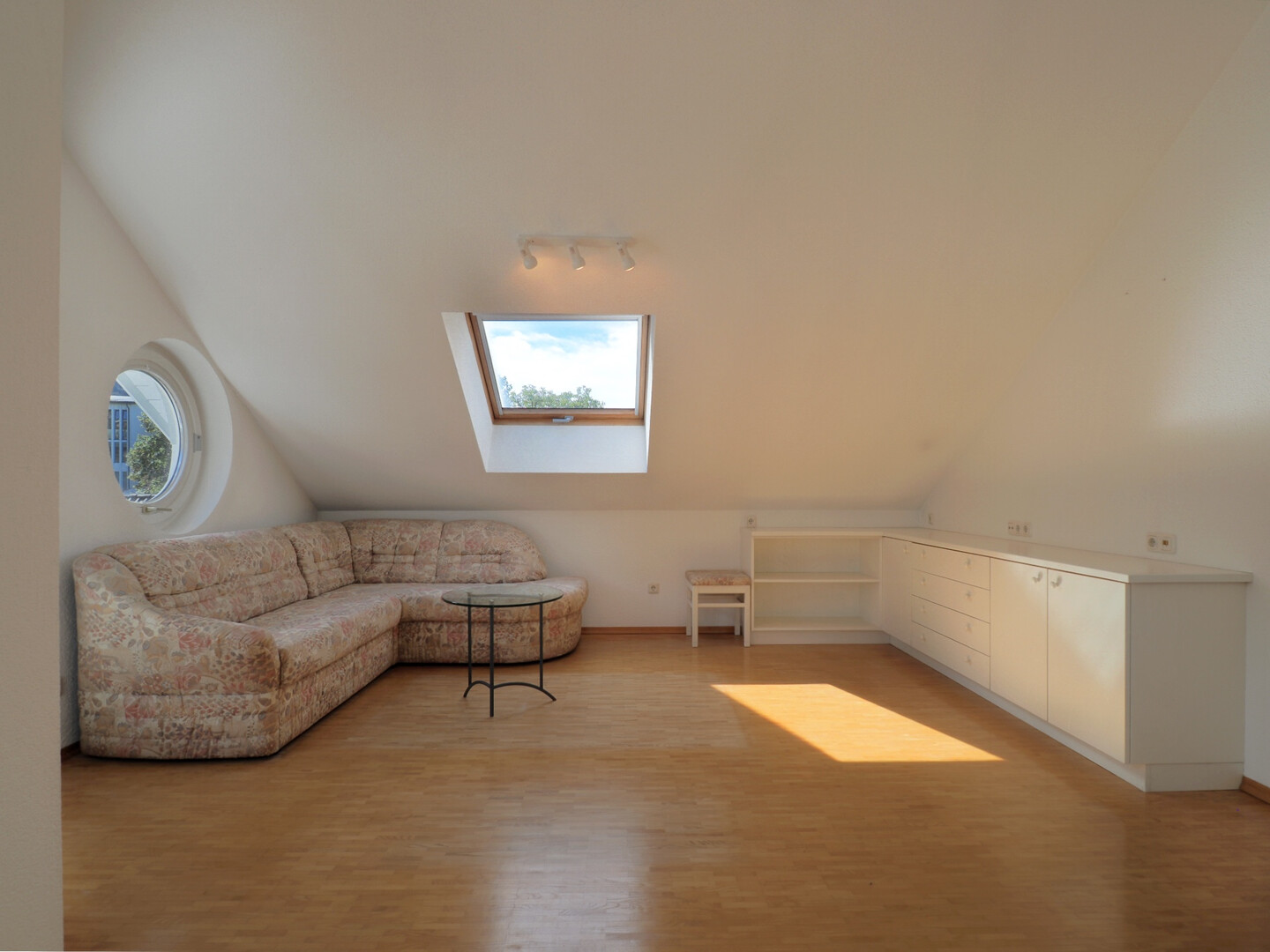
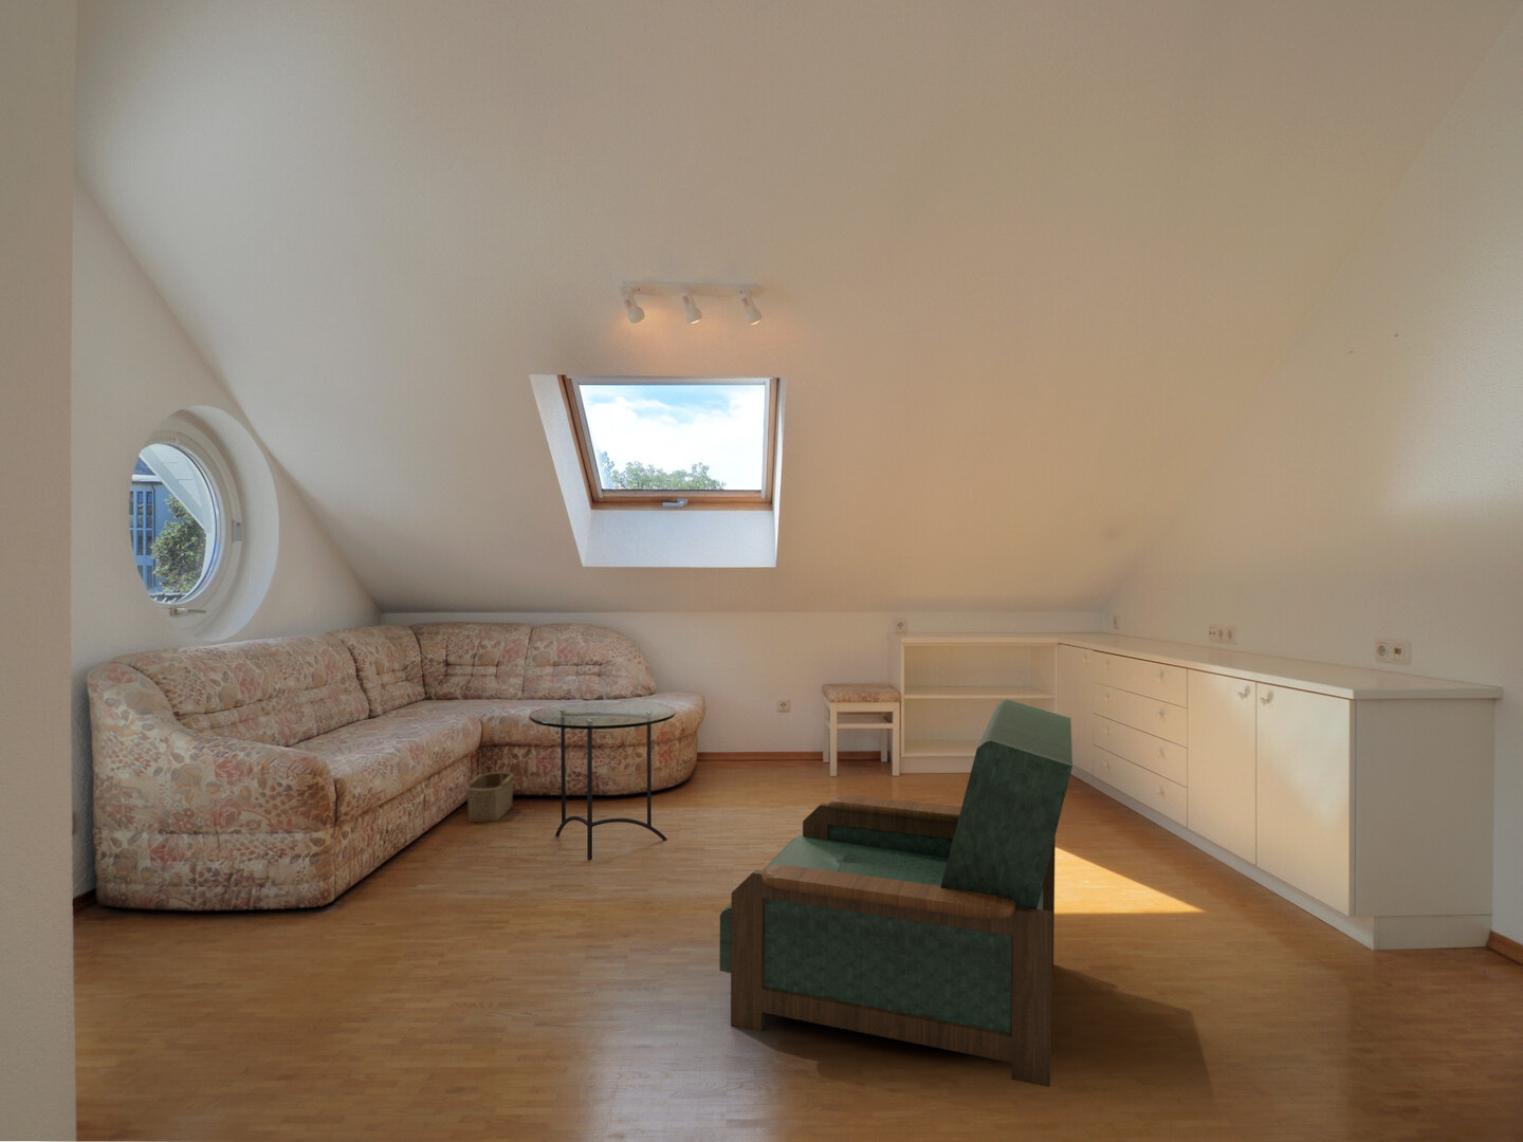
+ armchair (904, 852)
+ wicker basket (490, 780)
